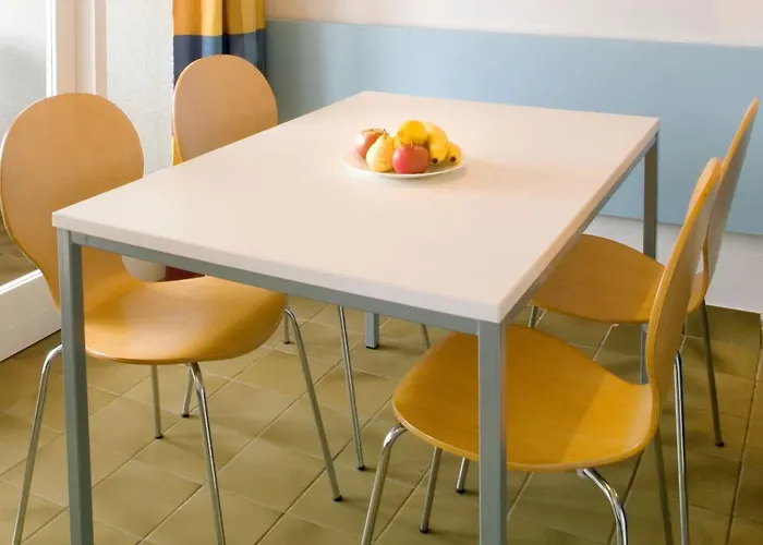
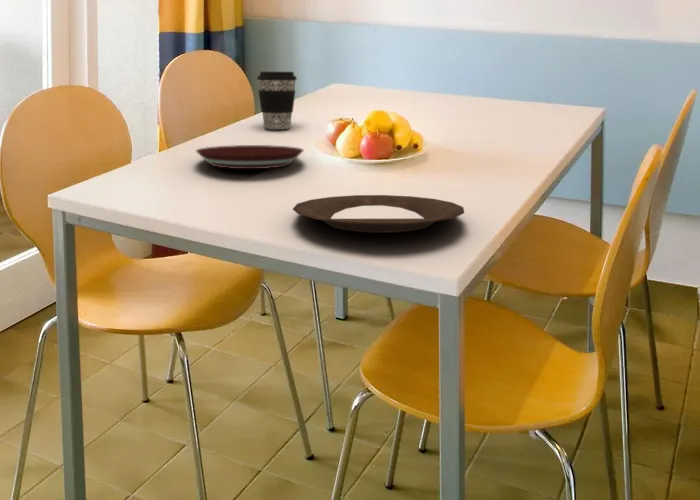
+ plate (250, 157)
+ plate (378, 219)
+ coffee cup (277, 100)
